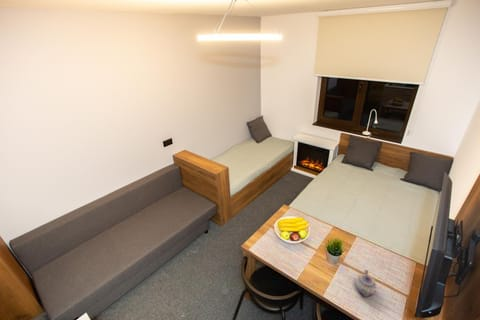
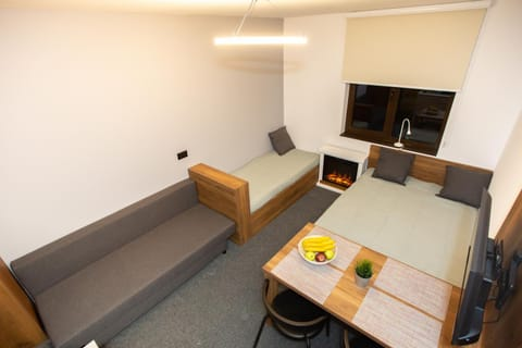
- teapot (366, 283)
